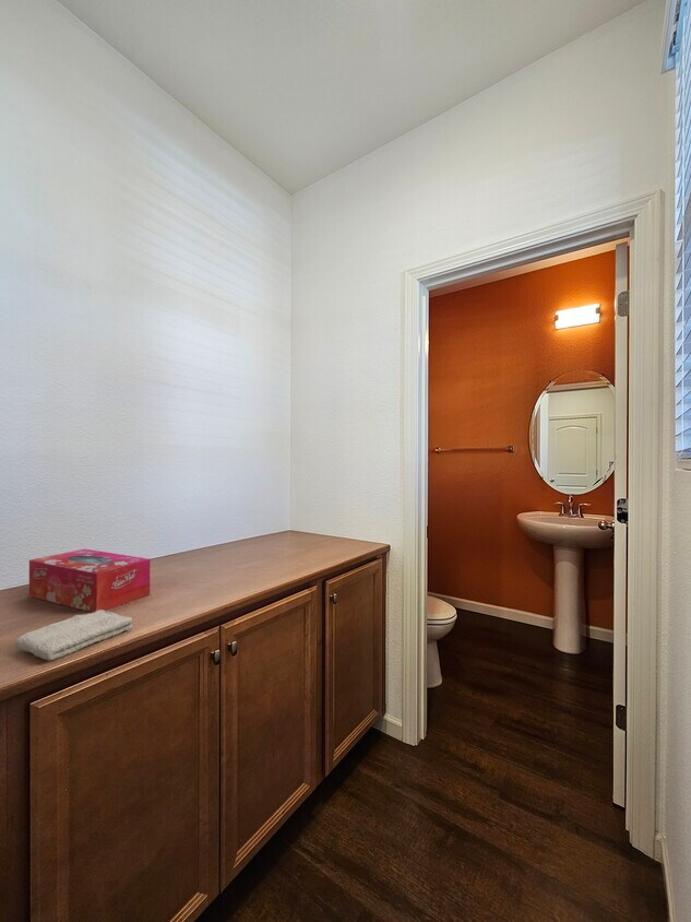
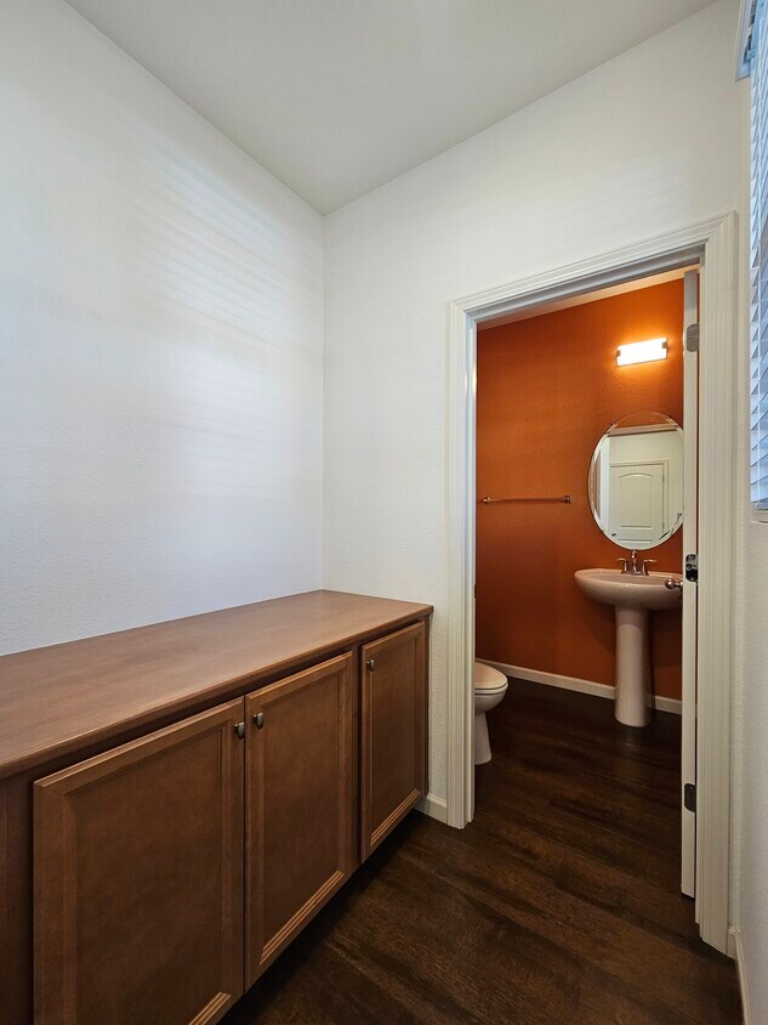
- tissue box (90, 577)
- washcloth (79, 631)
